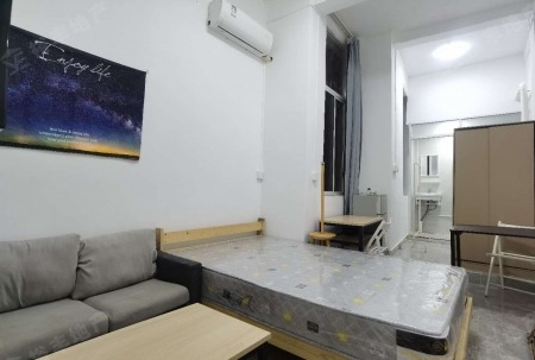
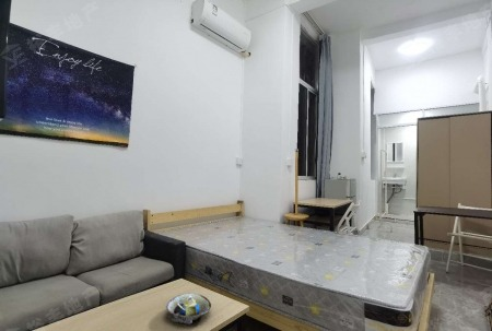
+ decorative bowl (189, 306)
